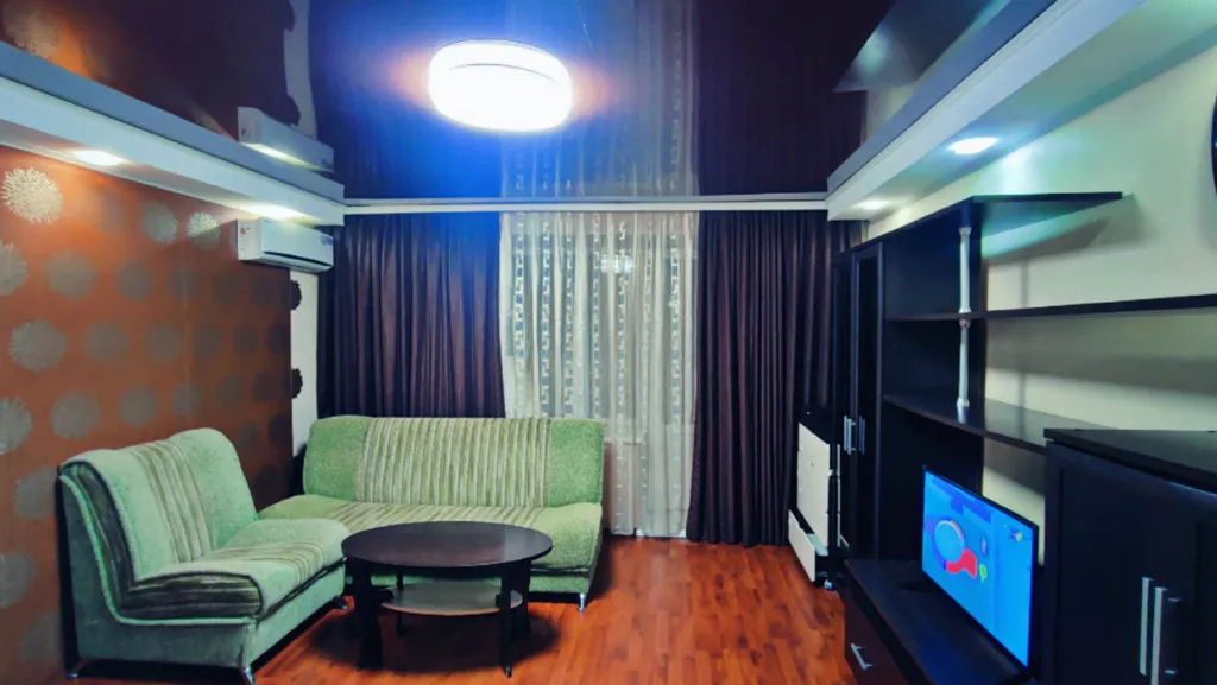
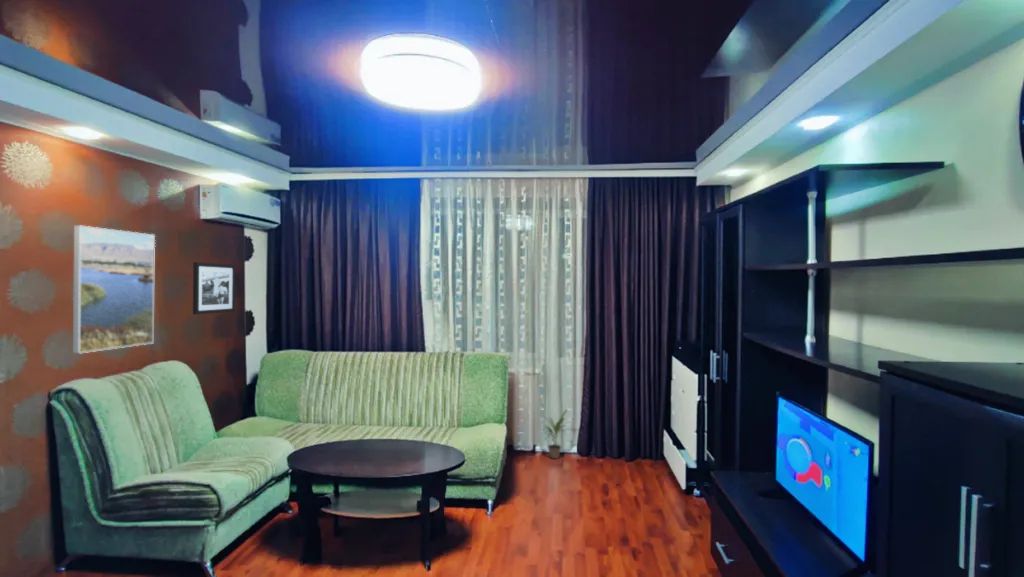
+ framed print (117, 289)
+ picture frame (215, 288)
+ potted plant (556, 435)
